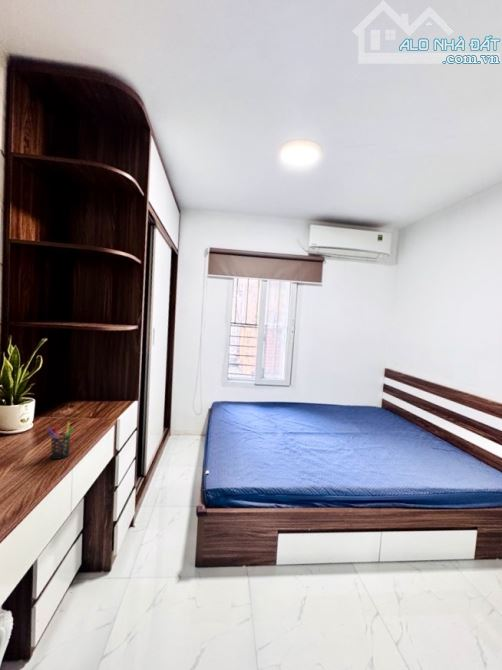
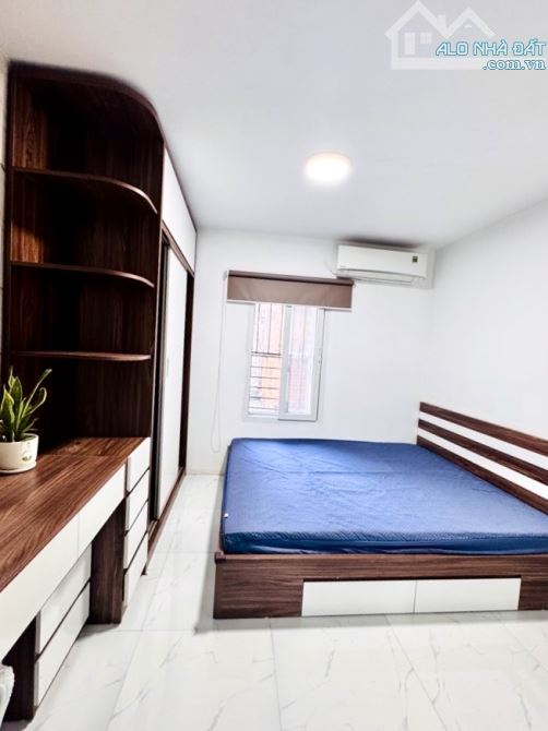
- pen holder (62, 438)
